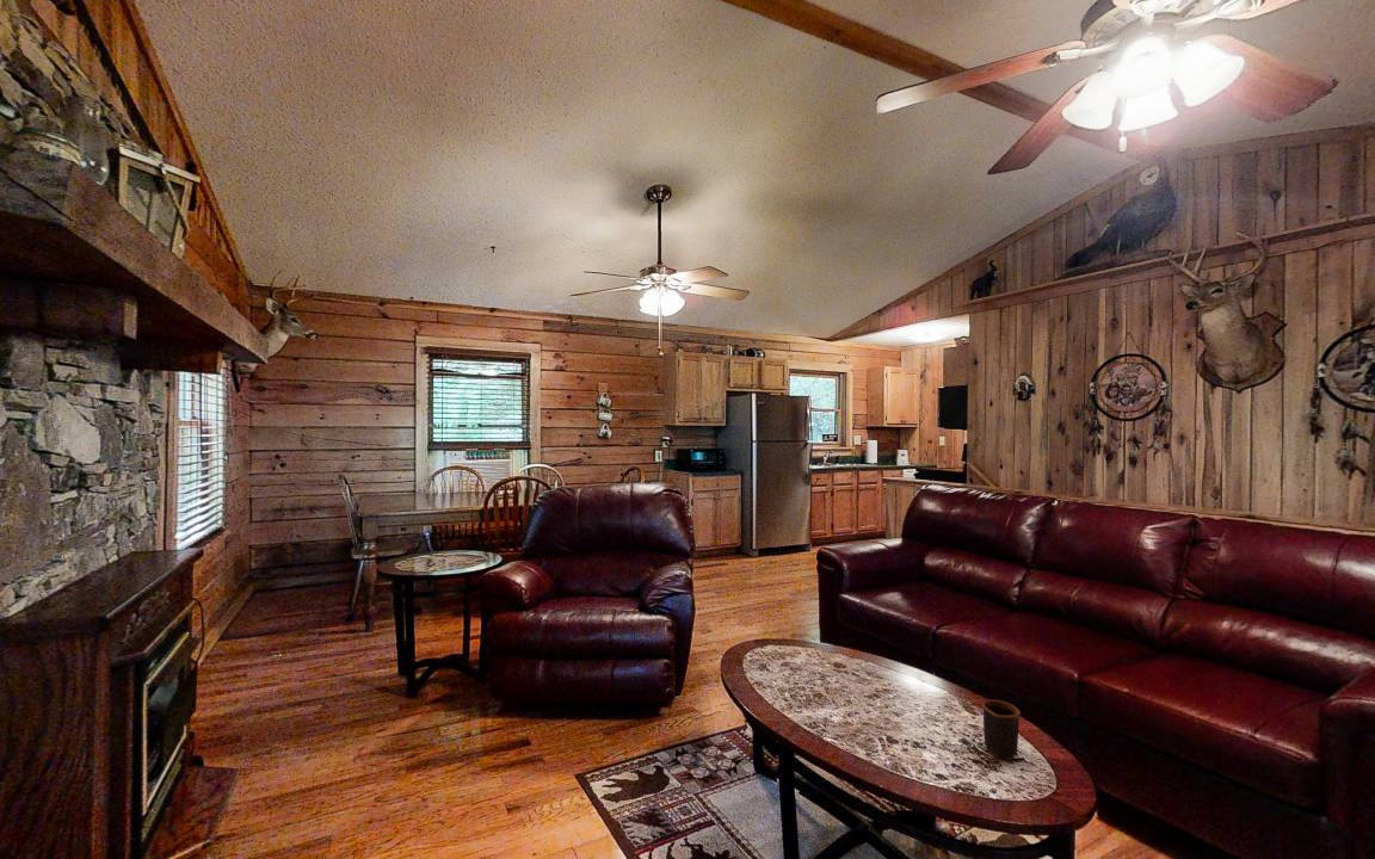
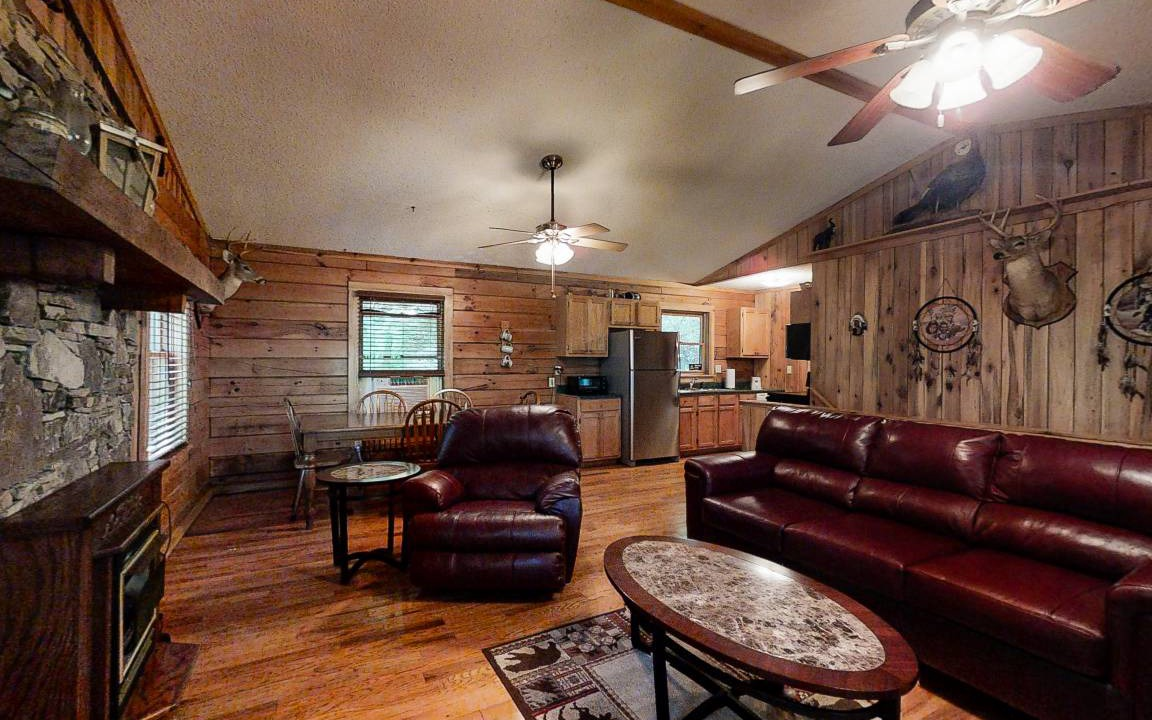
- mug (1001, 727)
